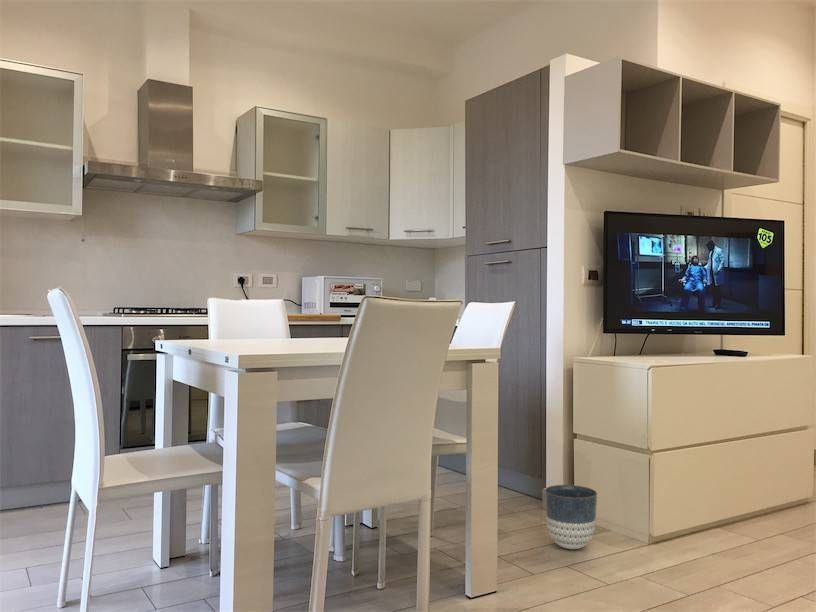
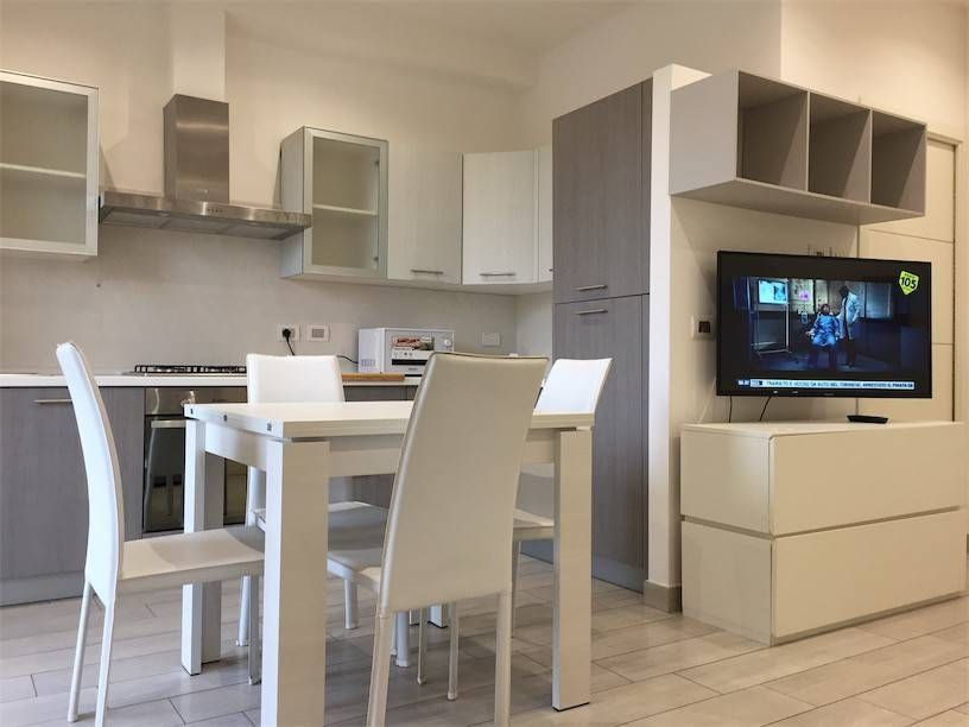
- planter (570, 519)
